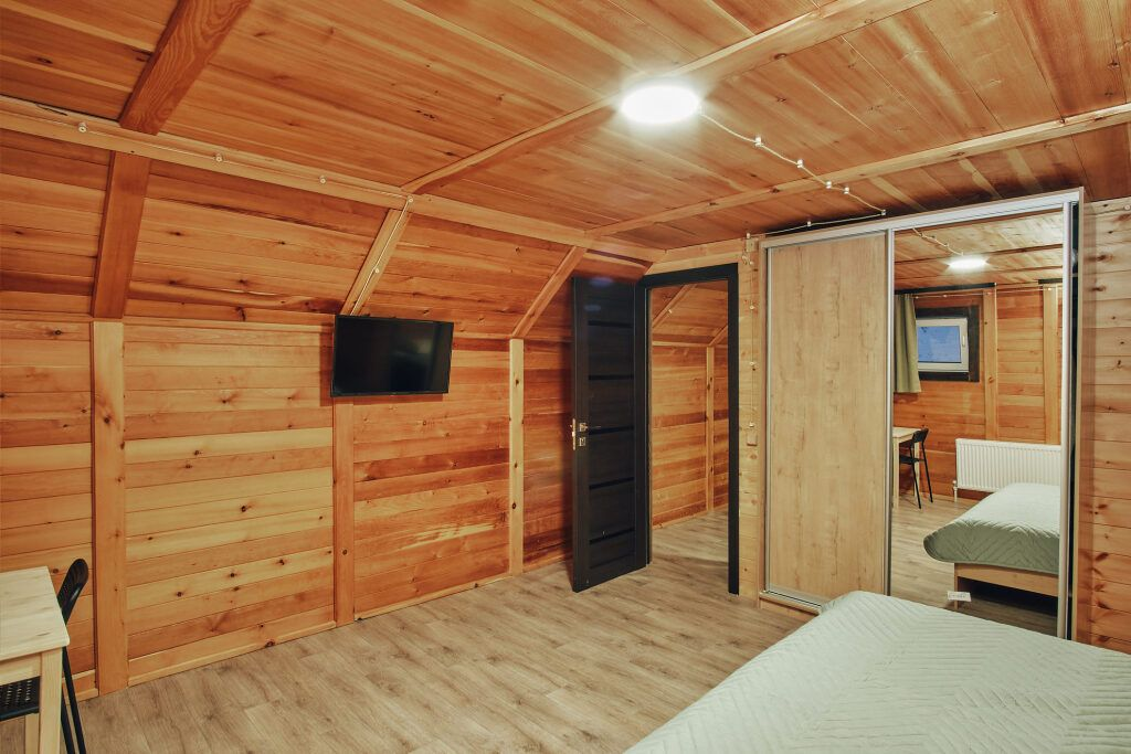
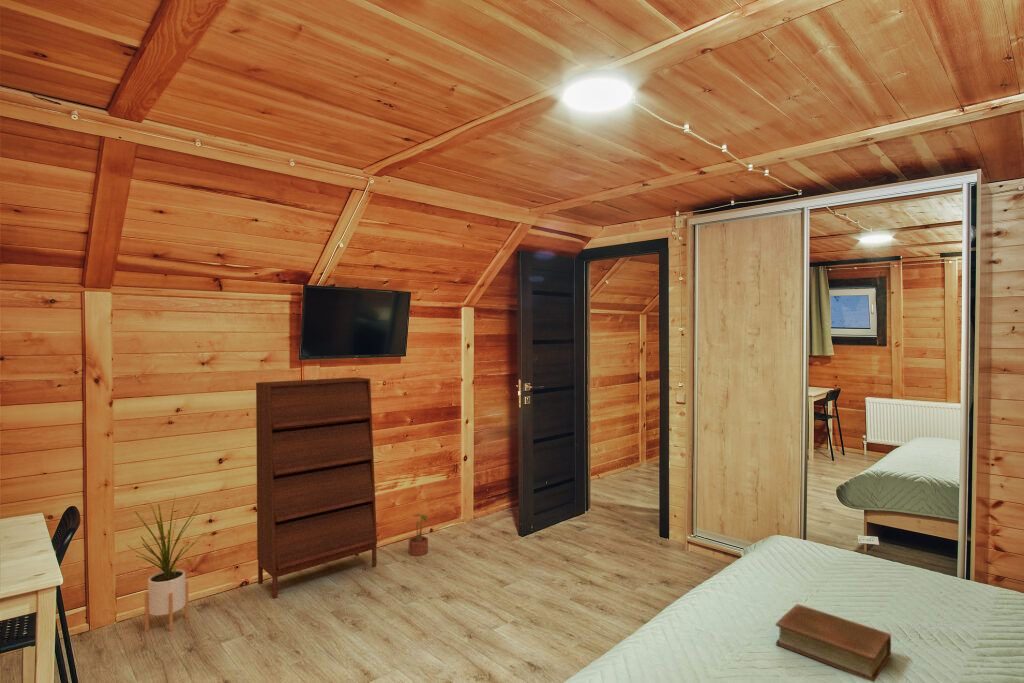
+ potted plant (420, 533)
+ book (832, 638)
+ house plant (167, 560)
+ shoe cabinet (319, 478)
